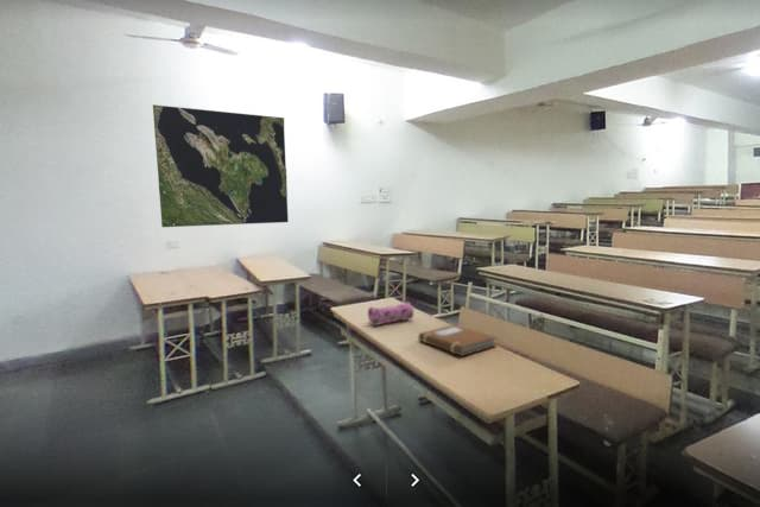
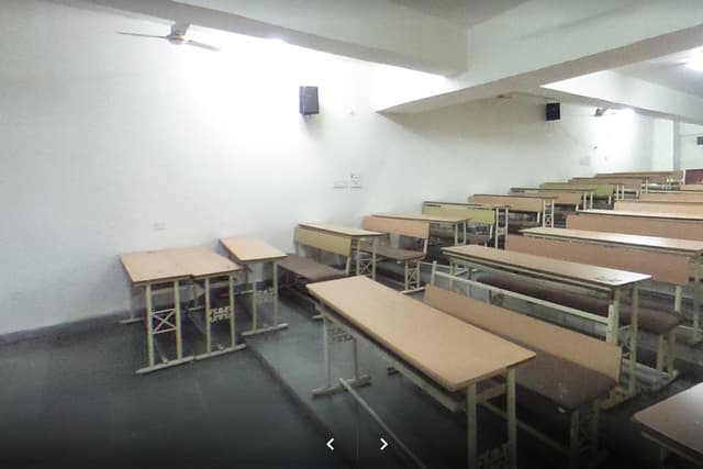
- world map (227, 169)
- notebook (455, 338)
- pencil case (391, 312)
